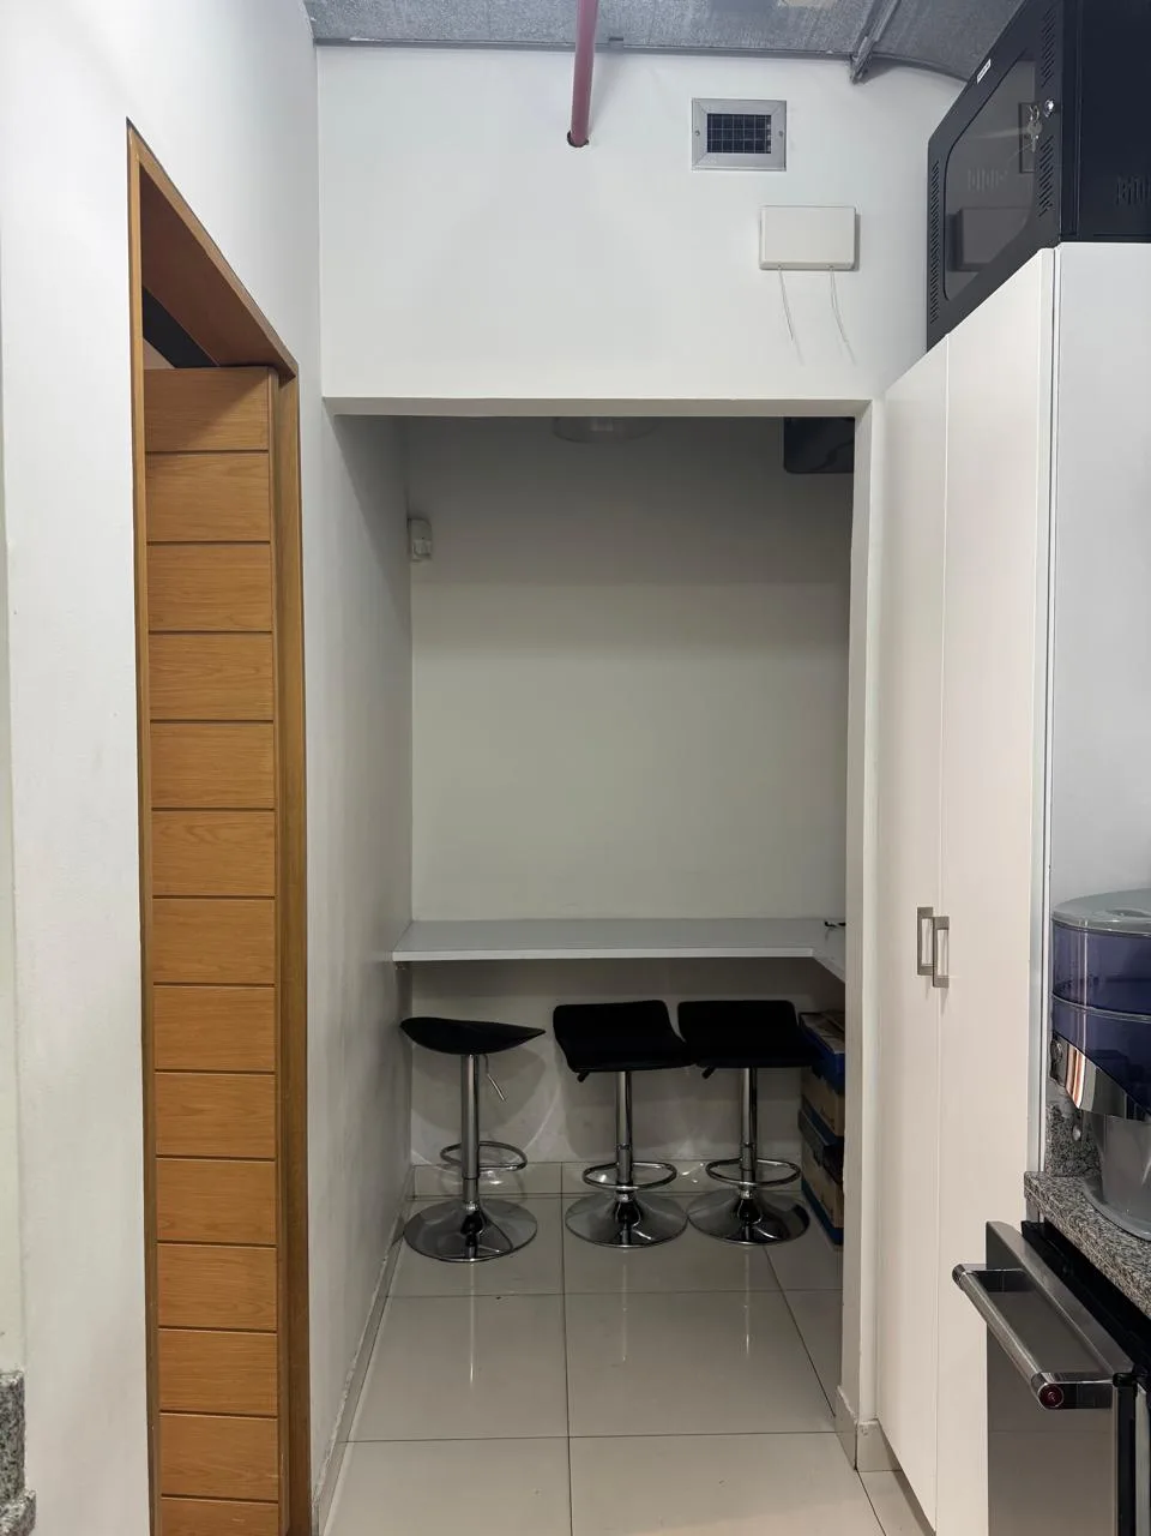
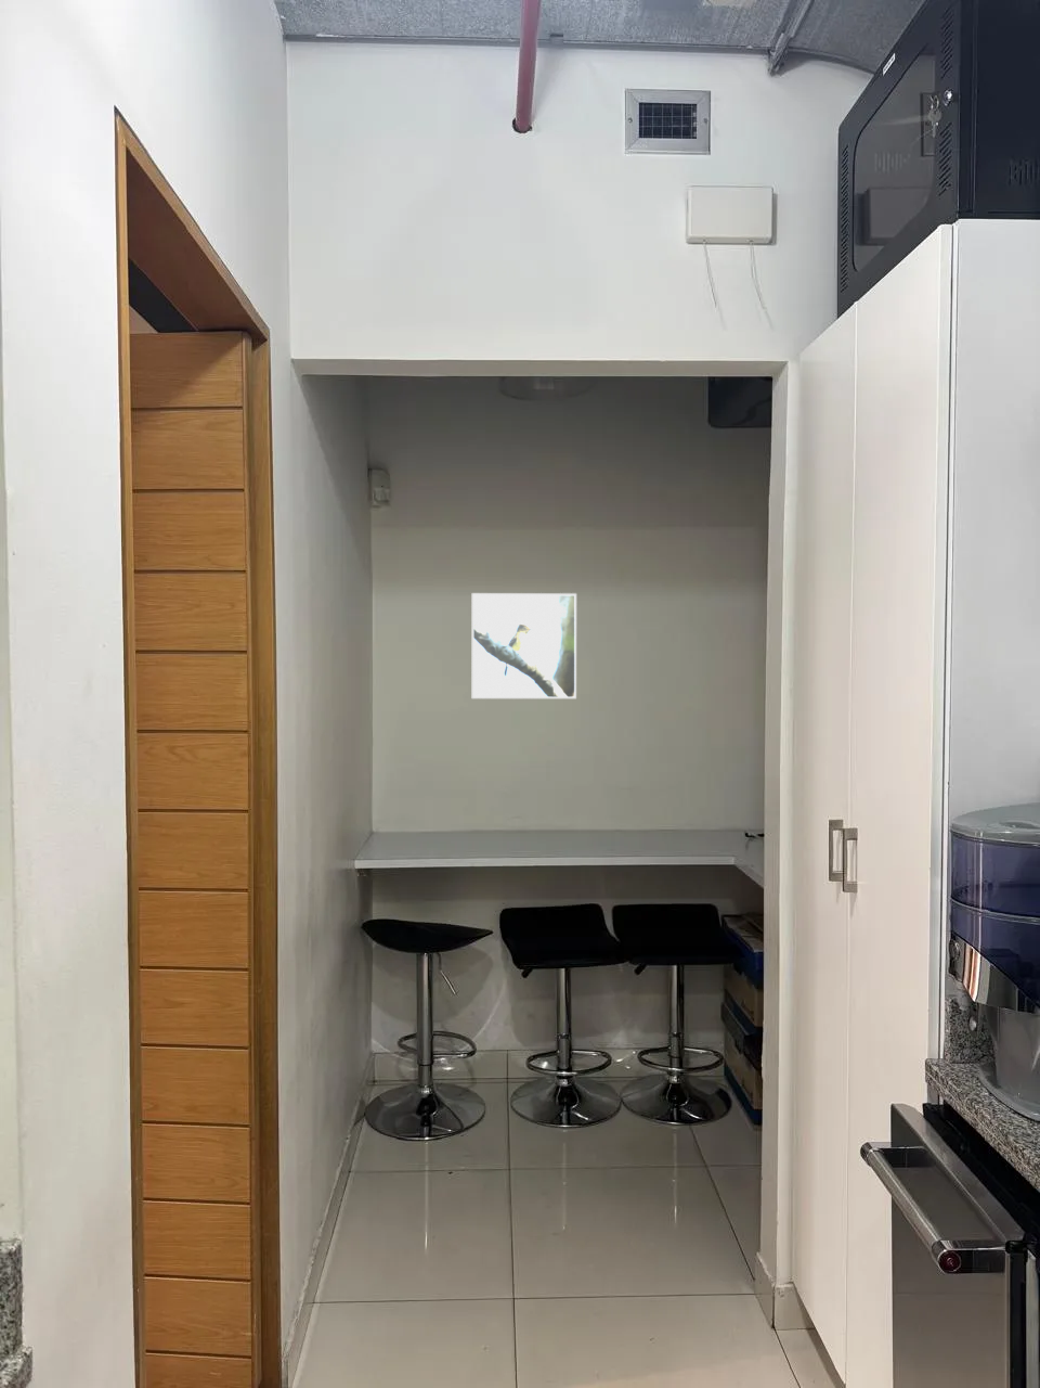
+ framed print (523, 645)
